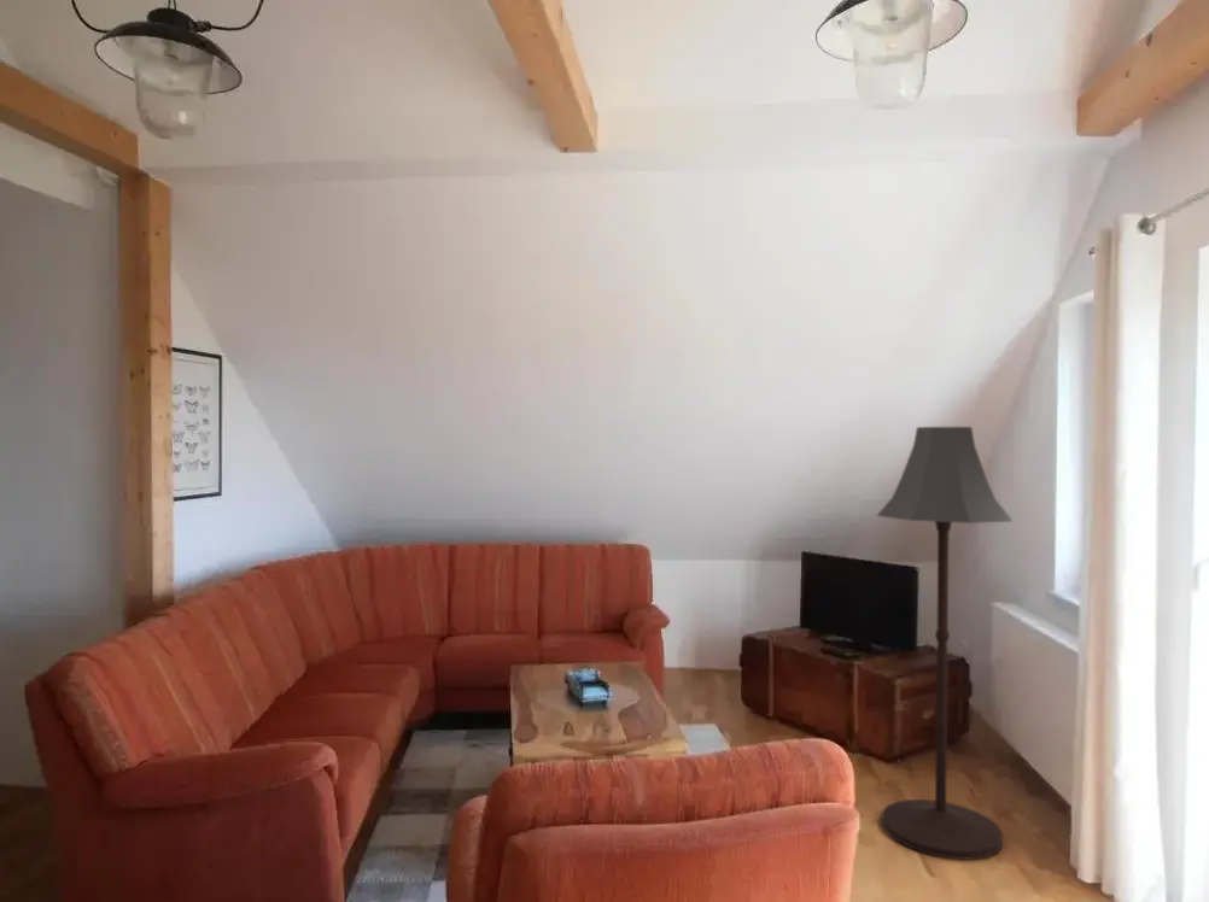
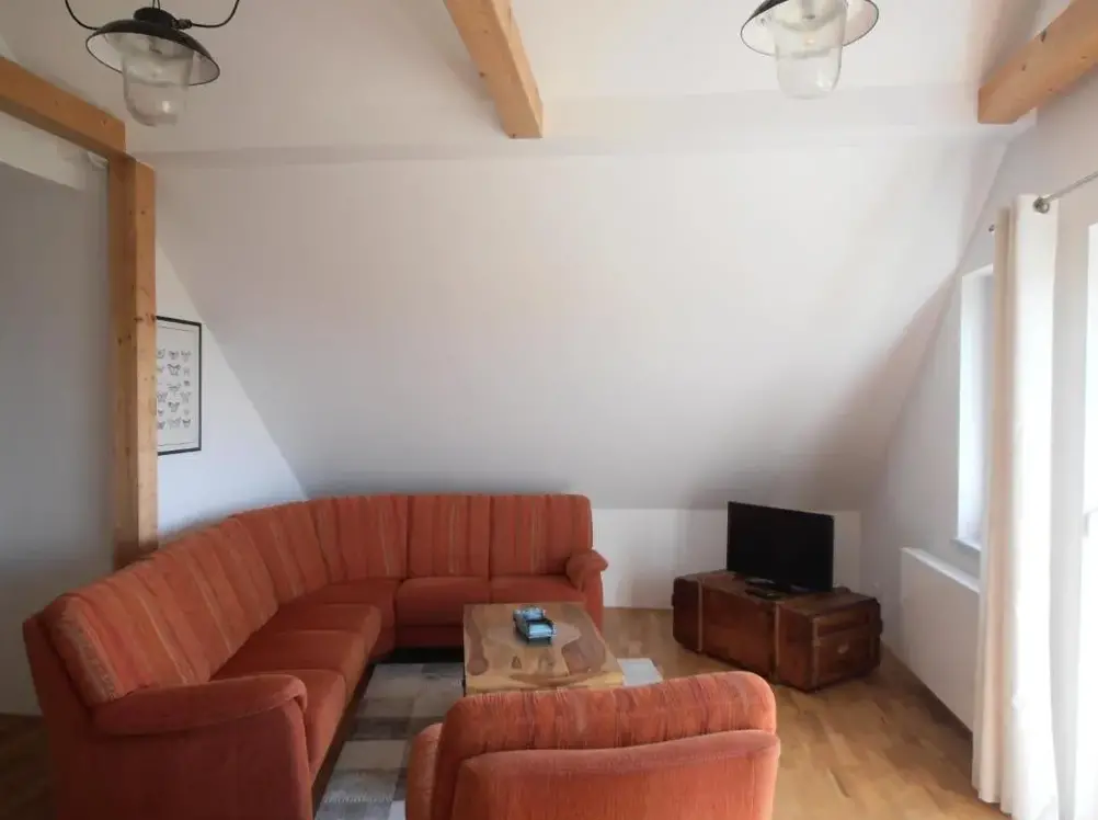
- floor lamp (942, 629)
